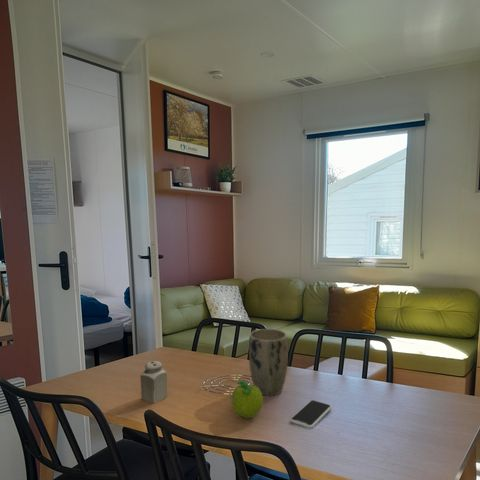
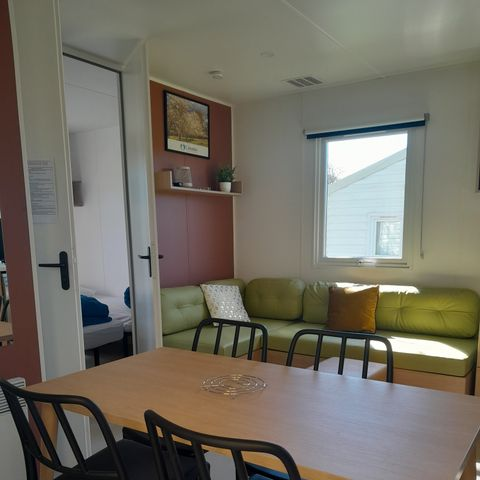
- plant pot (268, 362)
- salt shaker (153, 380)
- fruit (247, 400)
- smartphone (311, 413)
